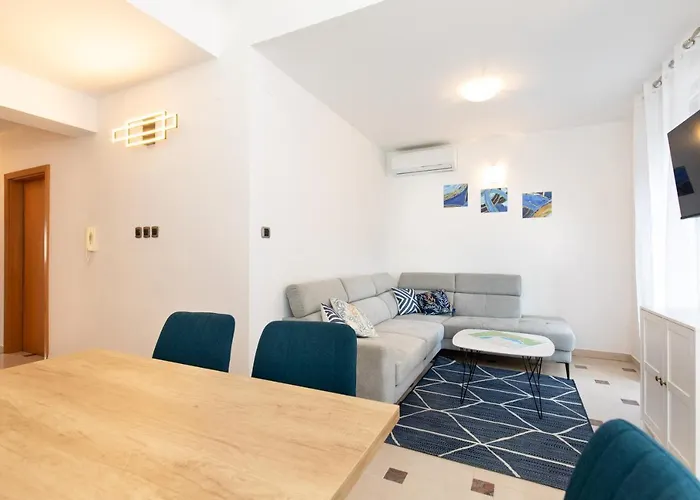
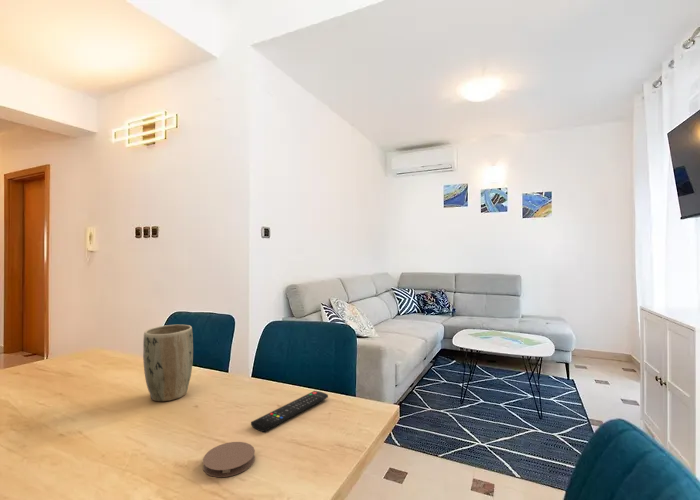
+ coaster (229, 458)
+ remote control (293, 409)
+ plant pot (169, 361)
